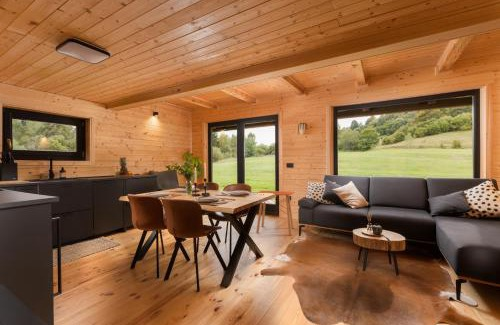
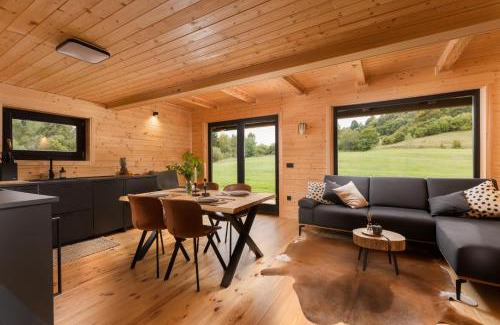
- side table (276, 207)
